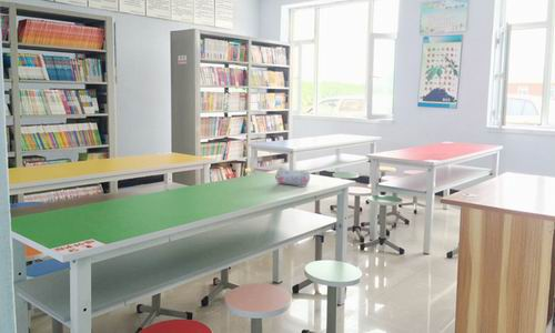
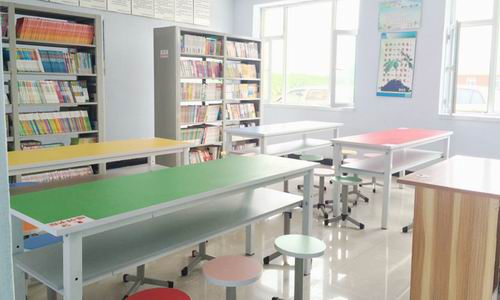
- pencil case (292, 176)
